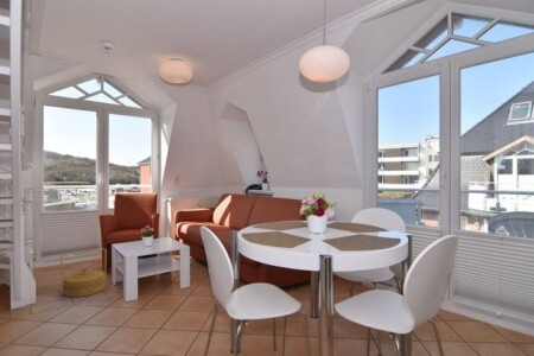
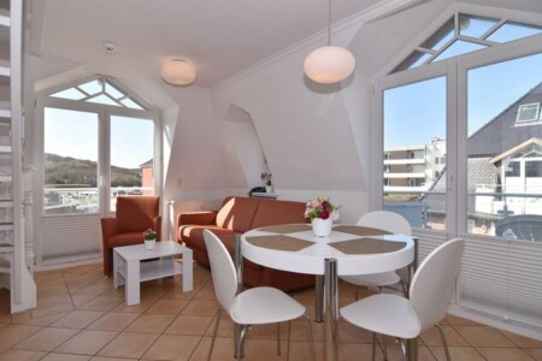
- woven basket (84, 269)
